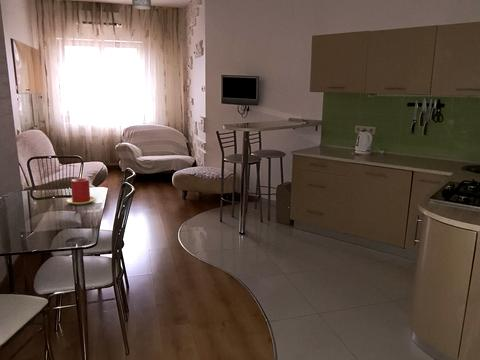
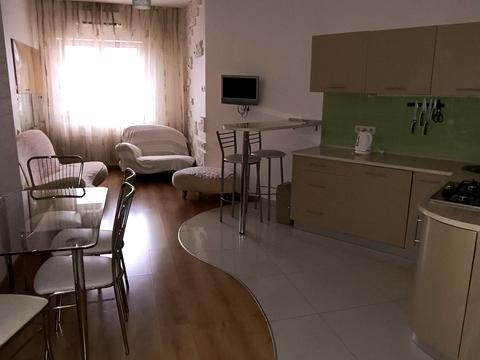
- candle (80, 190)
